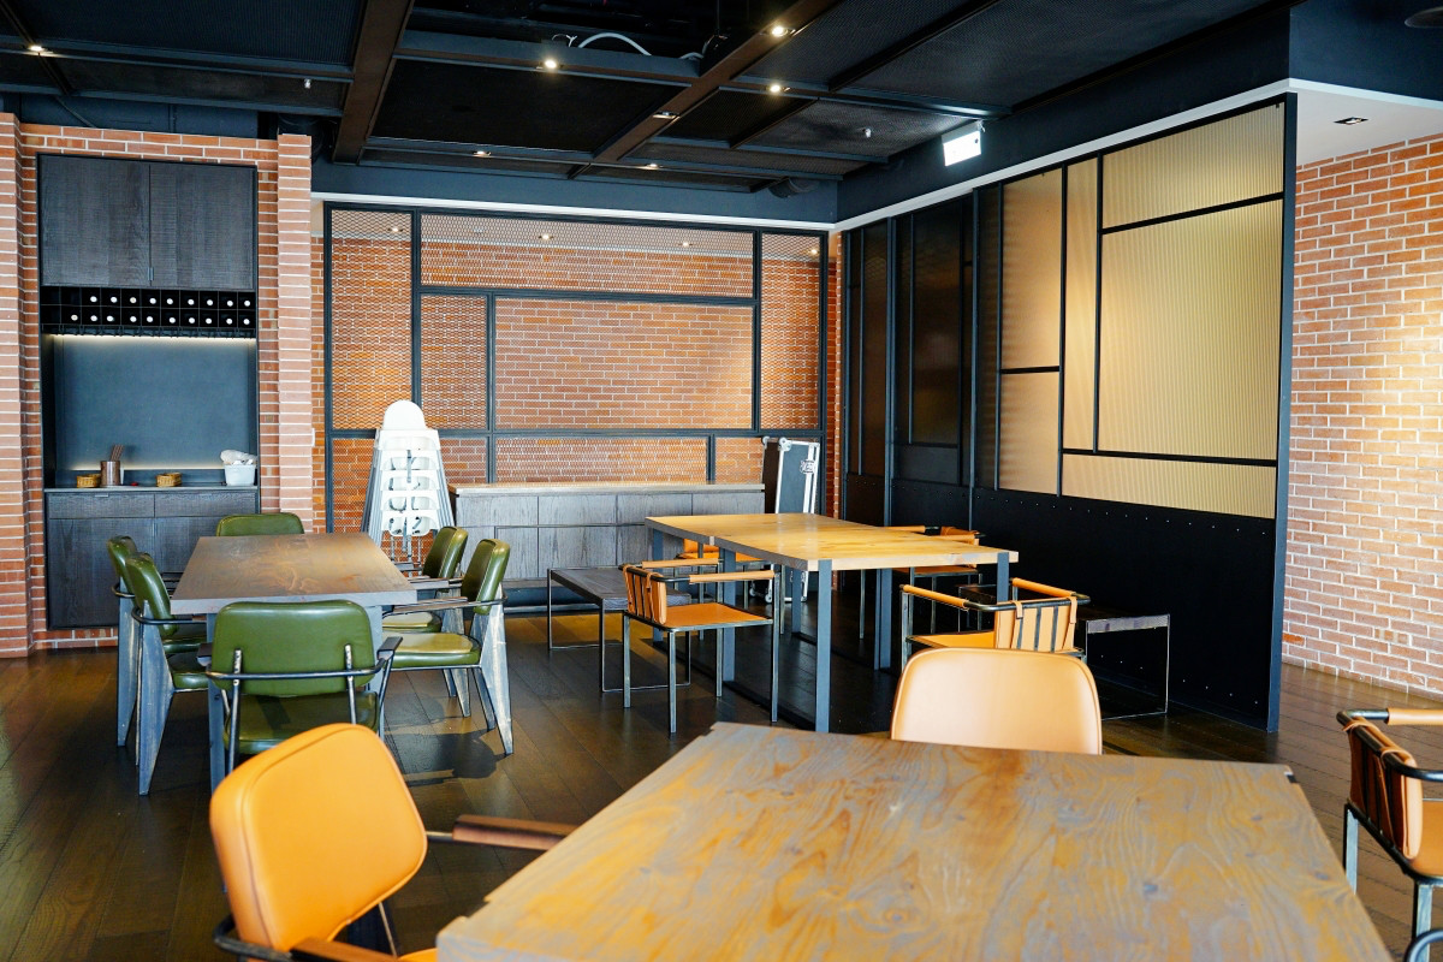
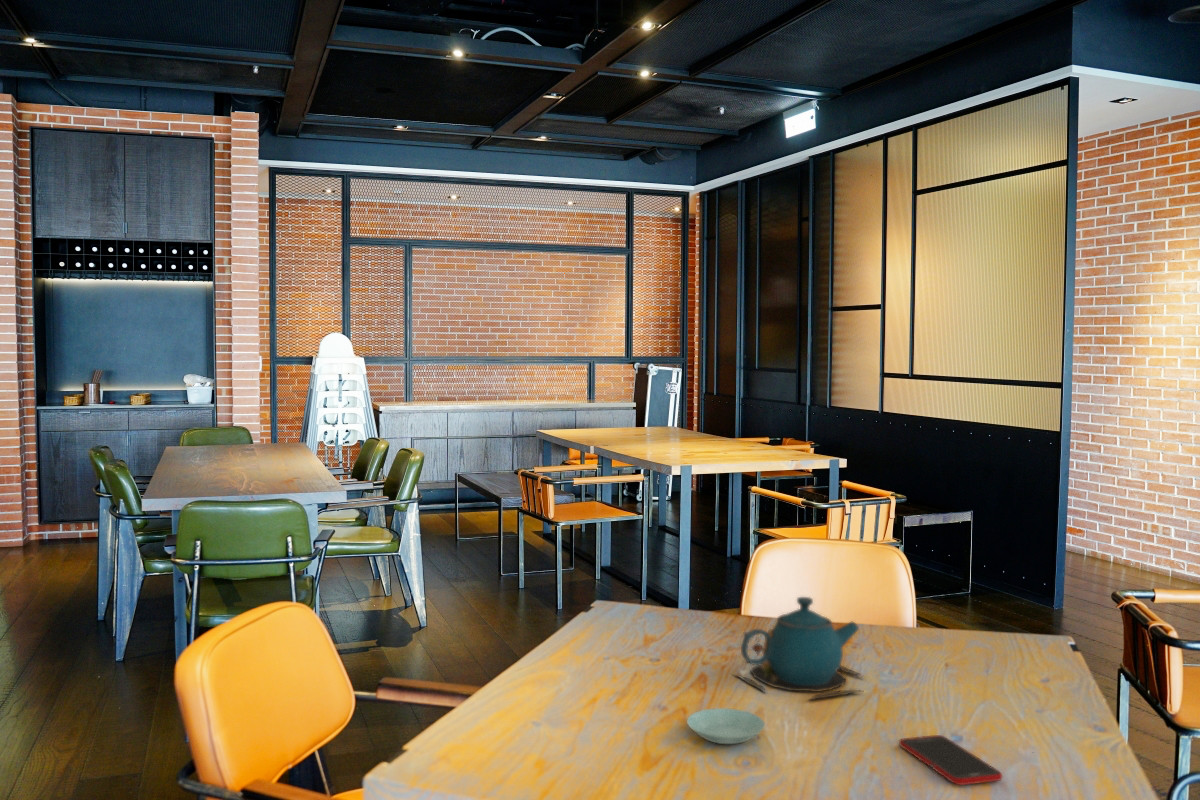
+ cell phone (948, 759)
+ teapot (798, 637)
+ saucer (725, 728)
